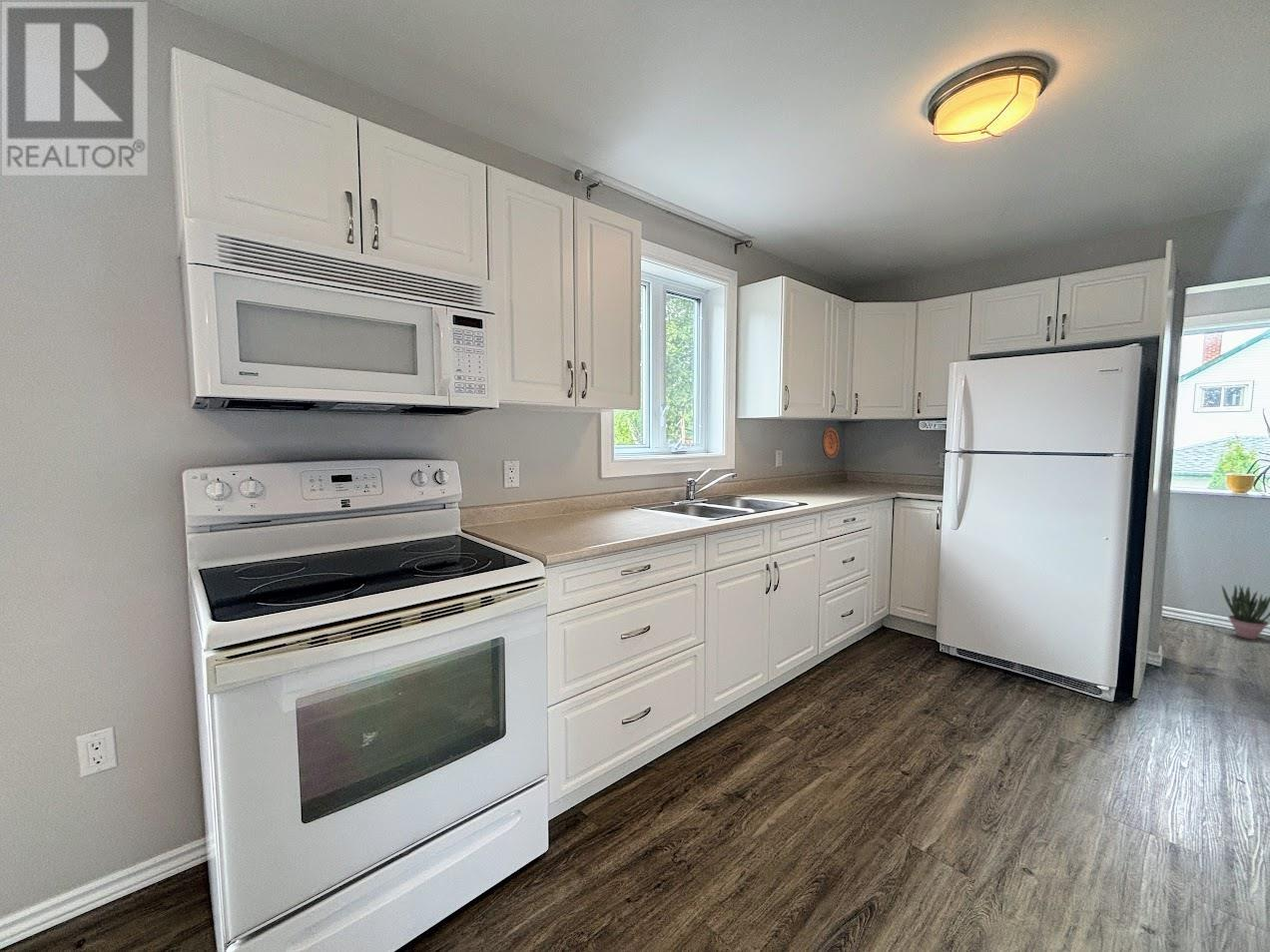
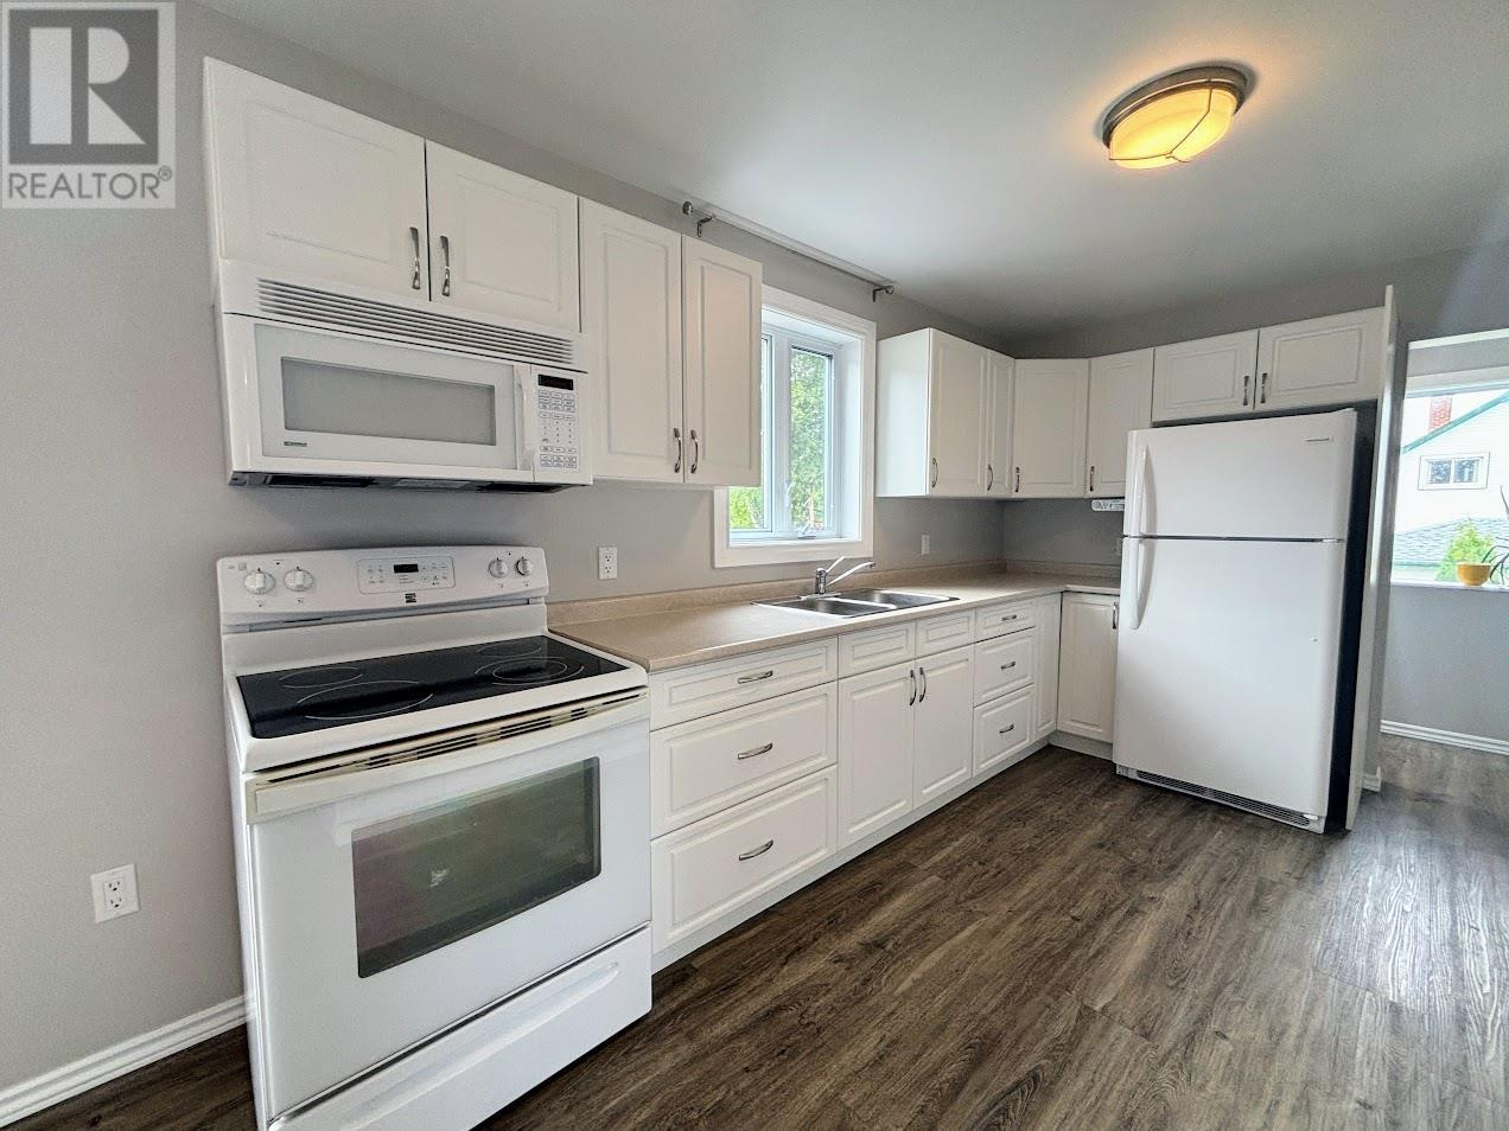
- decorative plate (830, 443)
- potted plant (1246, 611)
